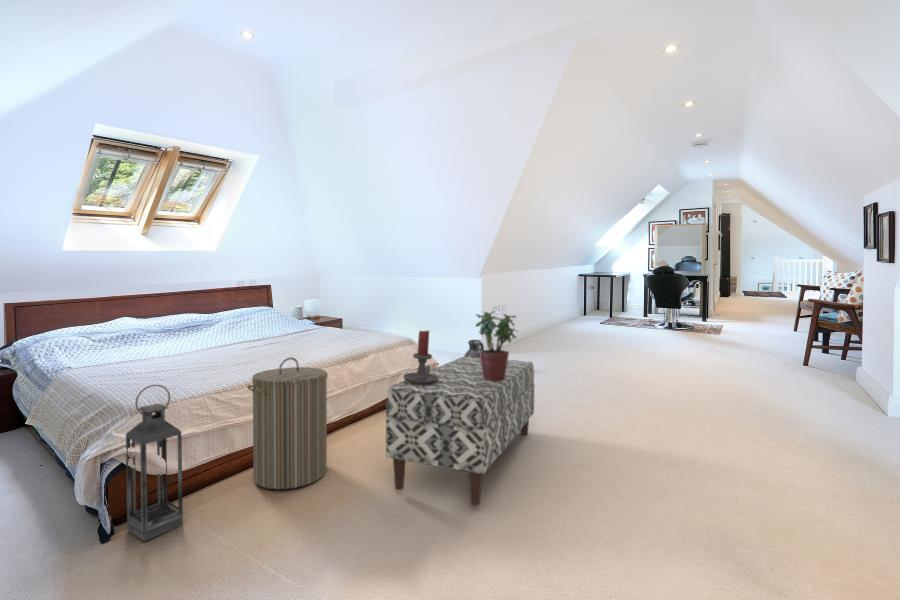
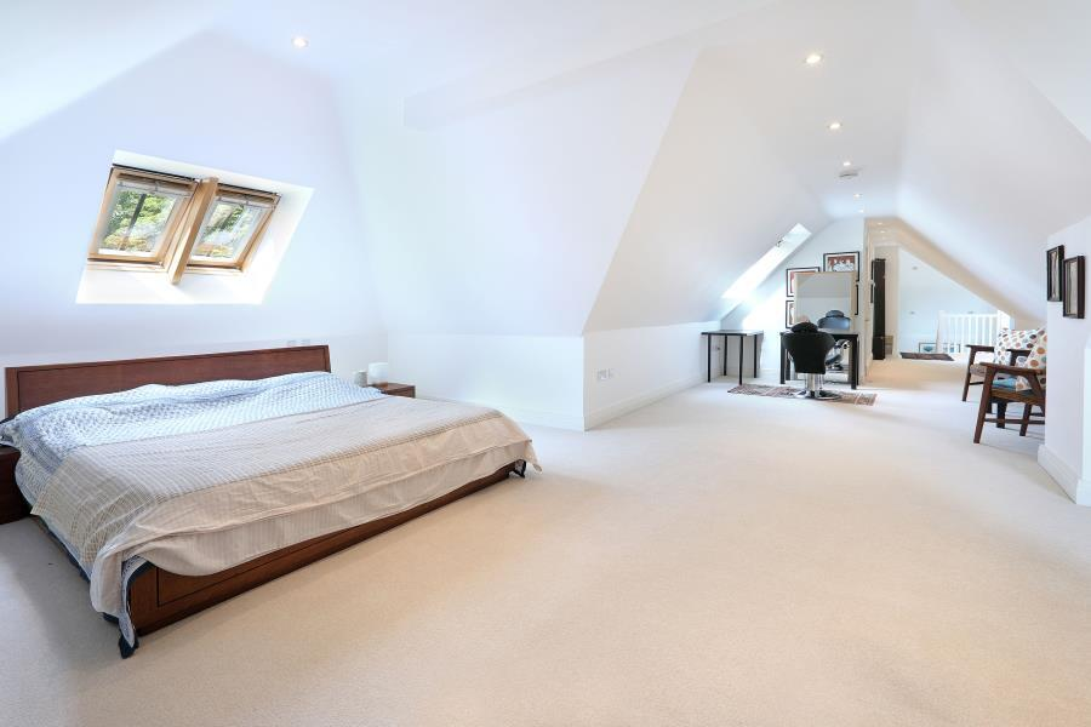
- potted plant (491, 344)
- candle holder (422, 355)
- lantern (157, 454)
- ceramic jug (474, 356)
- bench (470, 416)
- laundry hamper (290, 416)
